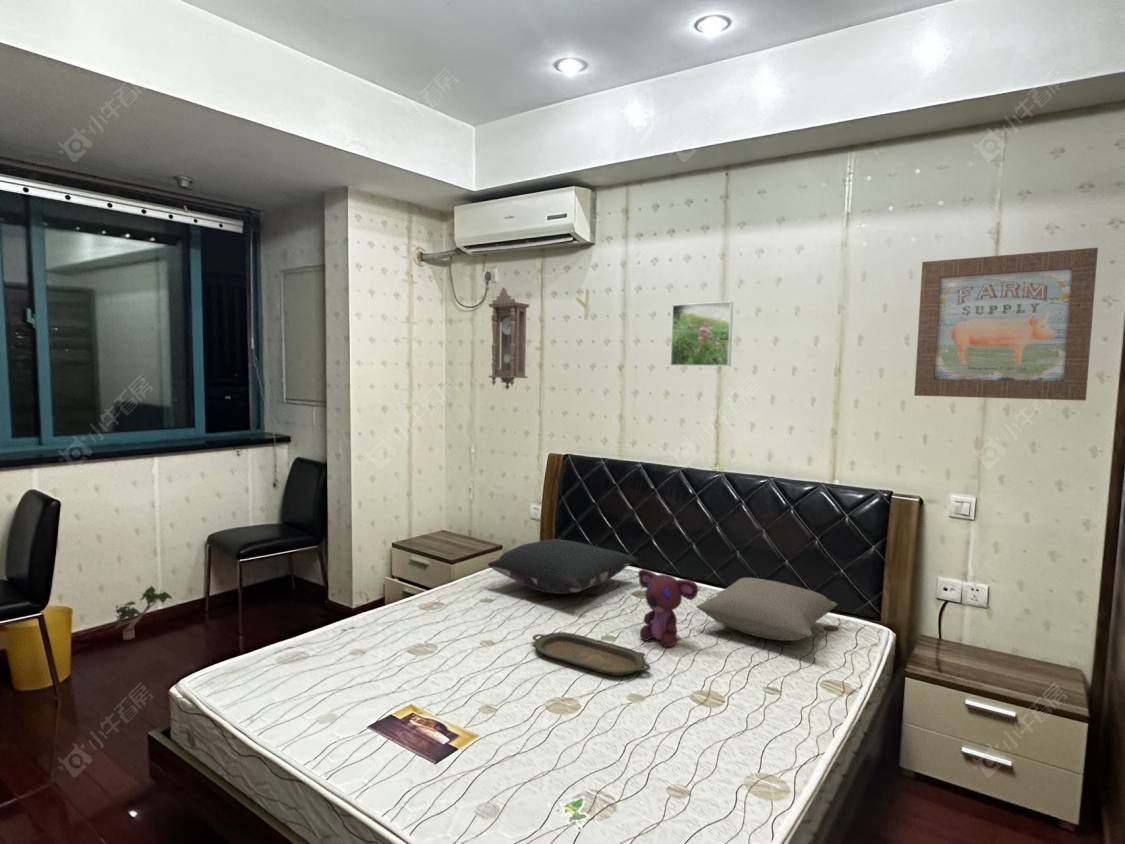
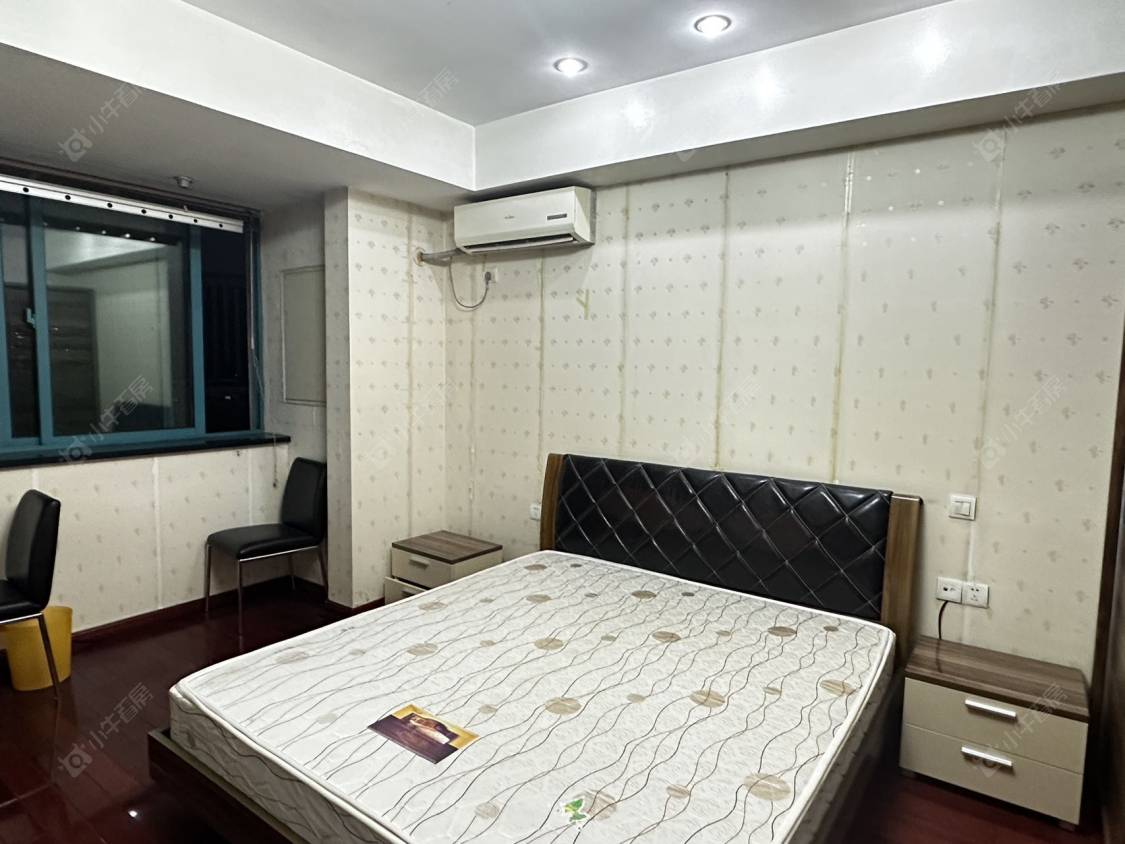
- pillow (768, 606)
- wall art (999, 327)
- pendulum clock (508, 339)
- teddy bear (661, 608)
- potted plant (145, 612)
- serving tray (588, 654)
- pillow (564, 563)
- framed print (700, 334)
